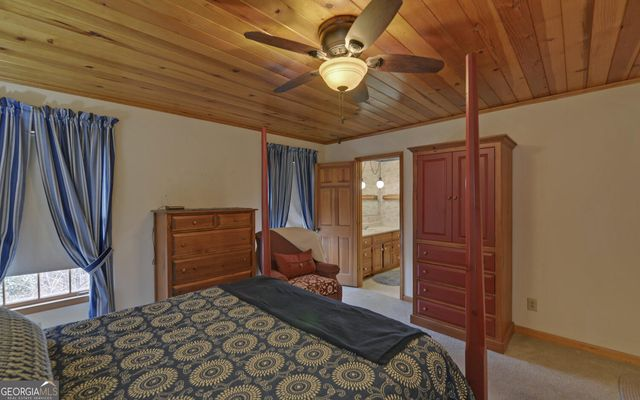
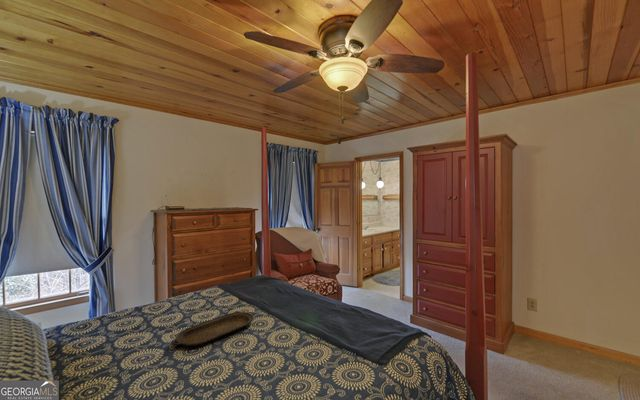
+ serving tray (217, 328)
